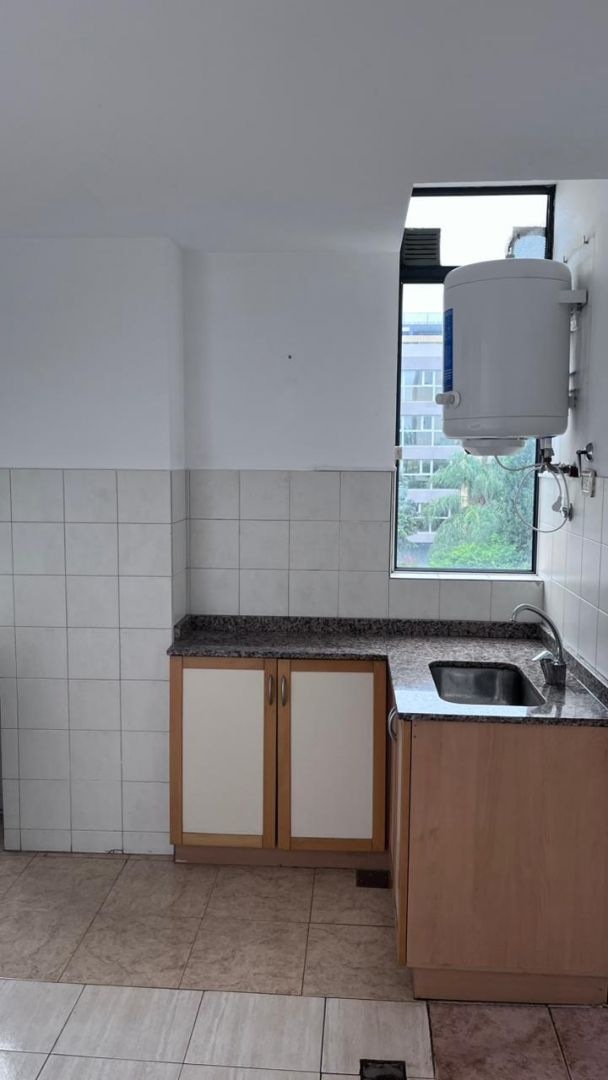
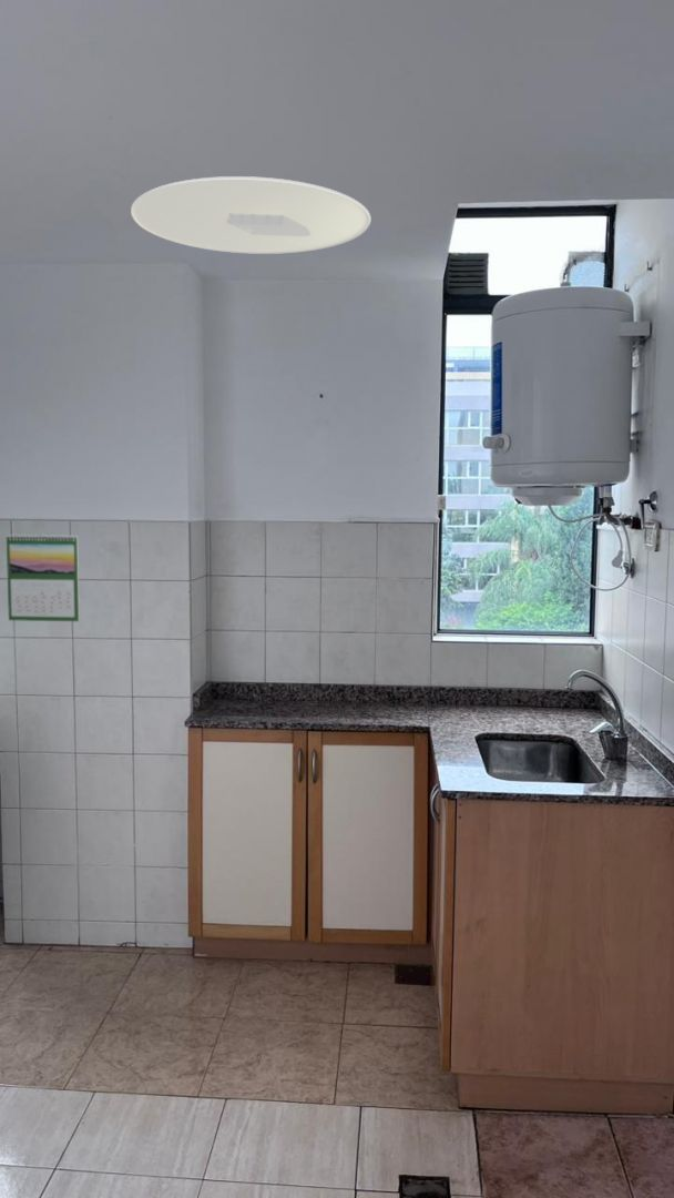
+ calendar (42, 577)
+ ceiling light (252, 209)
